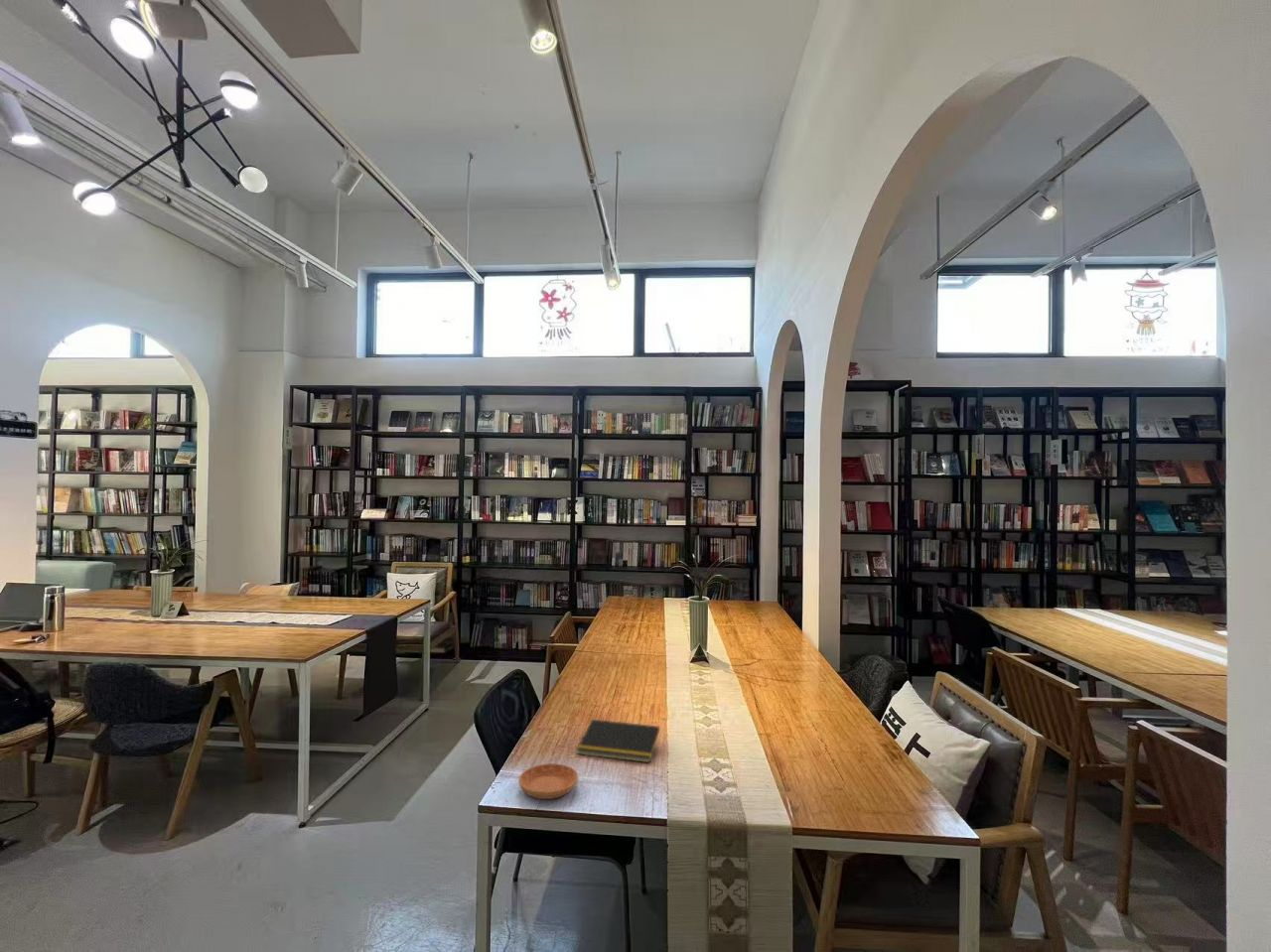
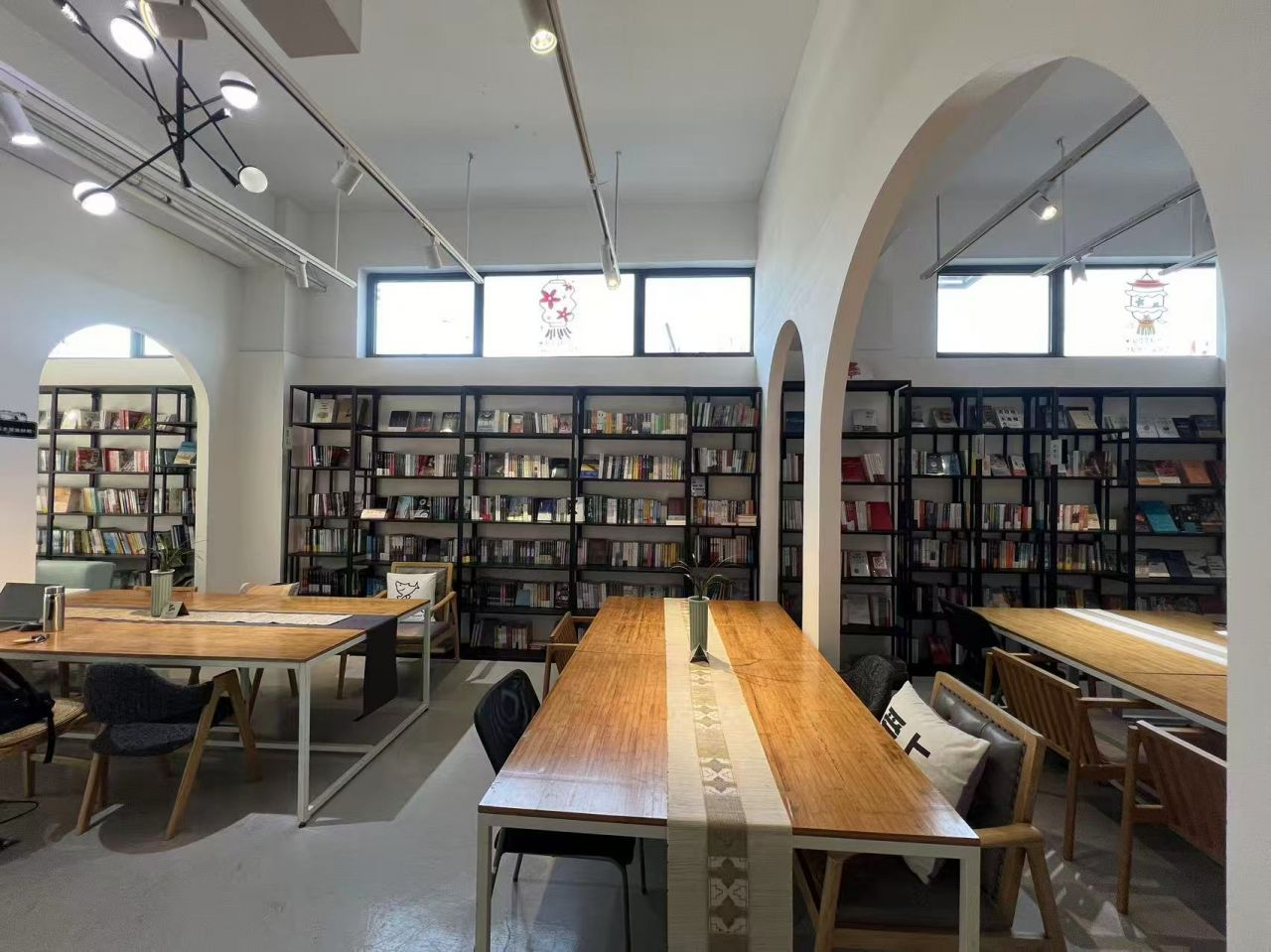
- saucer (548, 781)
- notepad (619, 740)
